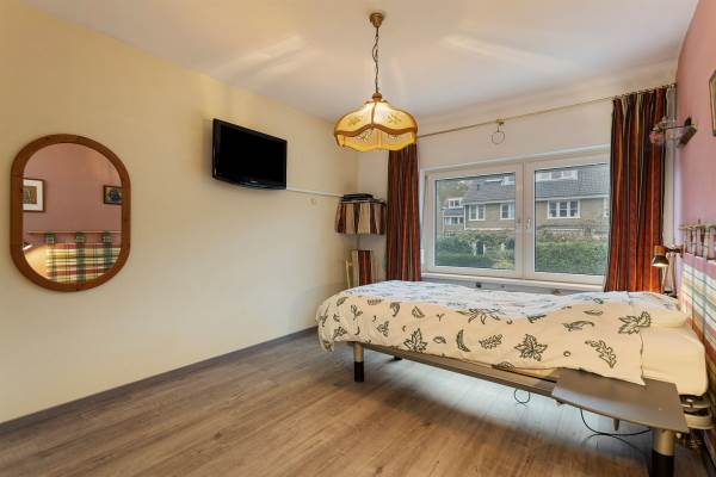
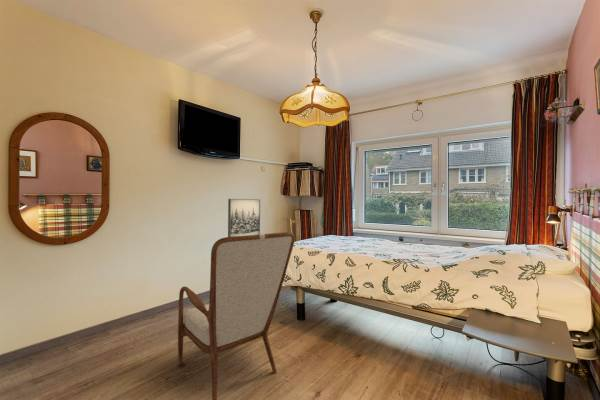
+ wall art (244, 218)
+ armchair (232, 299)
